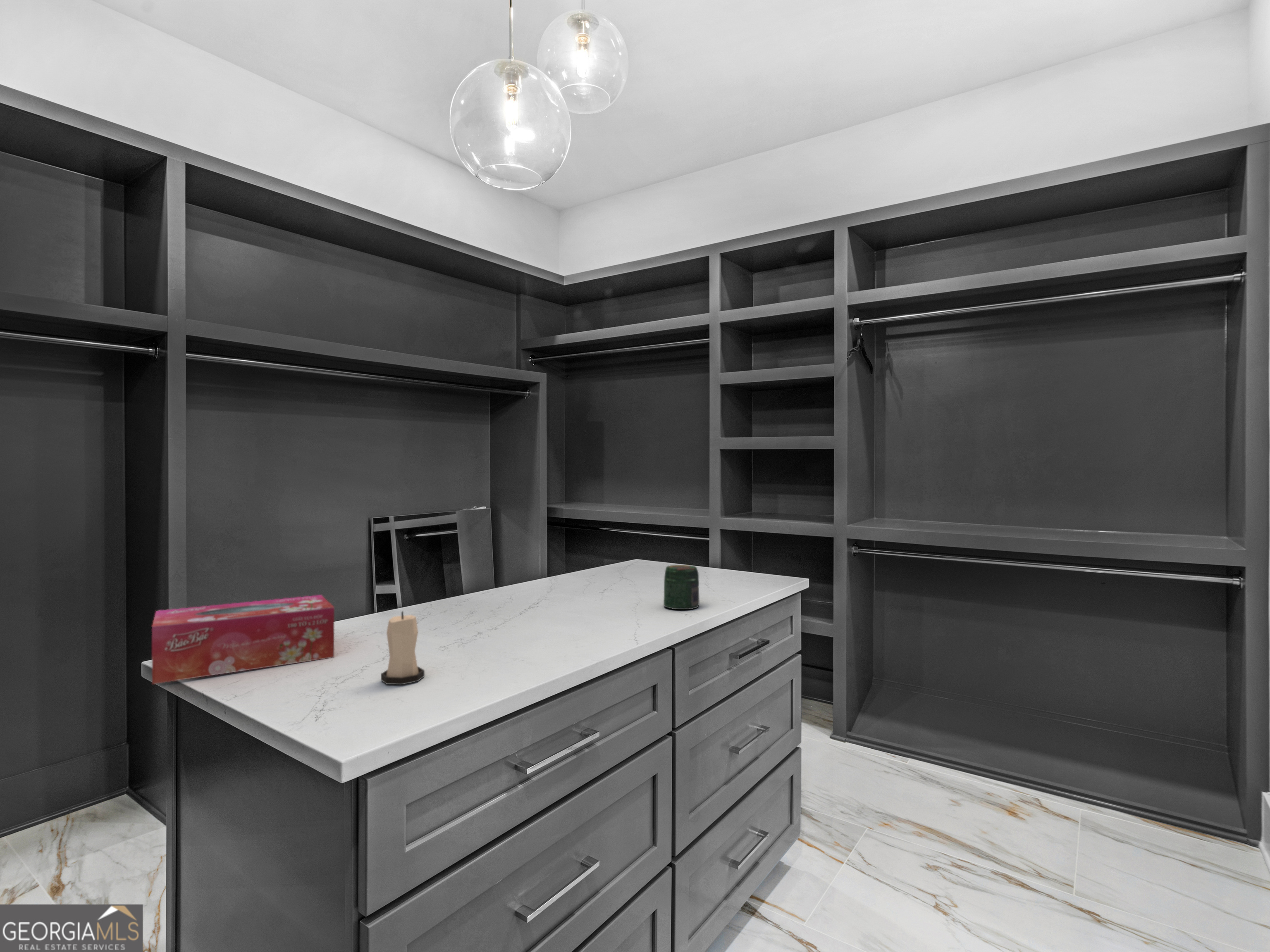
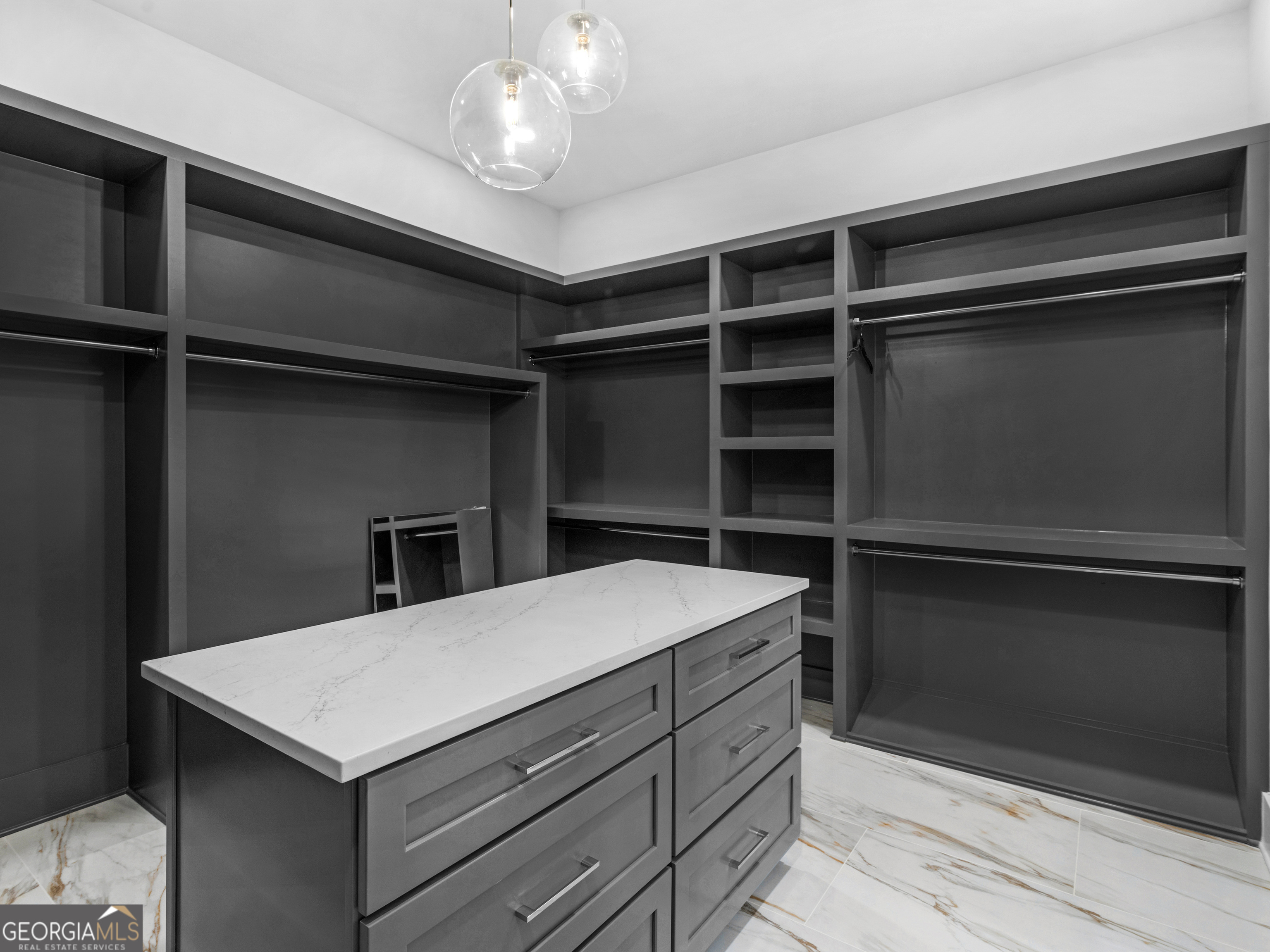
- jar (681, 586)
- candle (403, 644)
- tissue box (246, 634)
